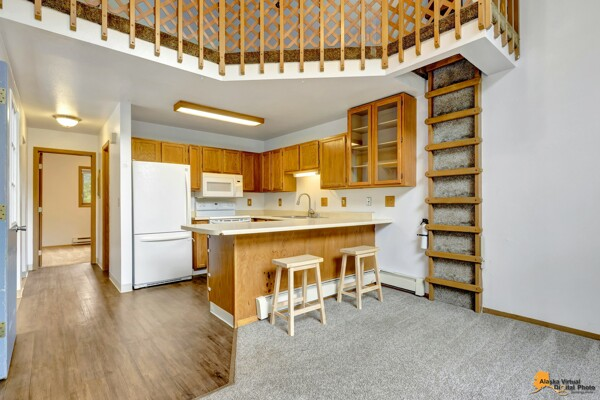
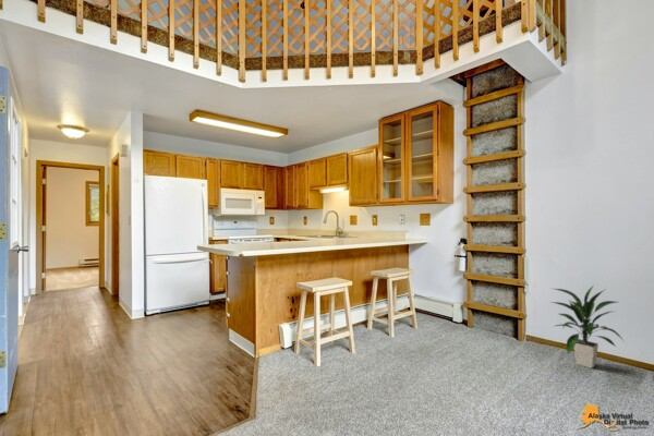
+ indoor plant (582, 324)
